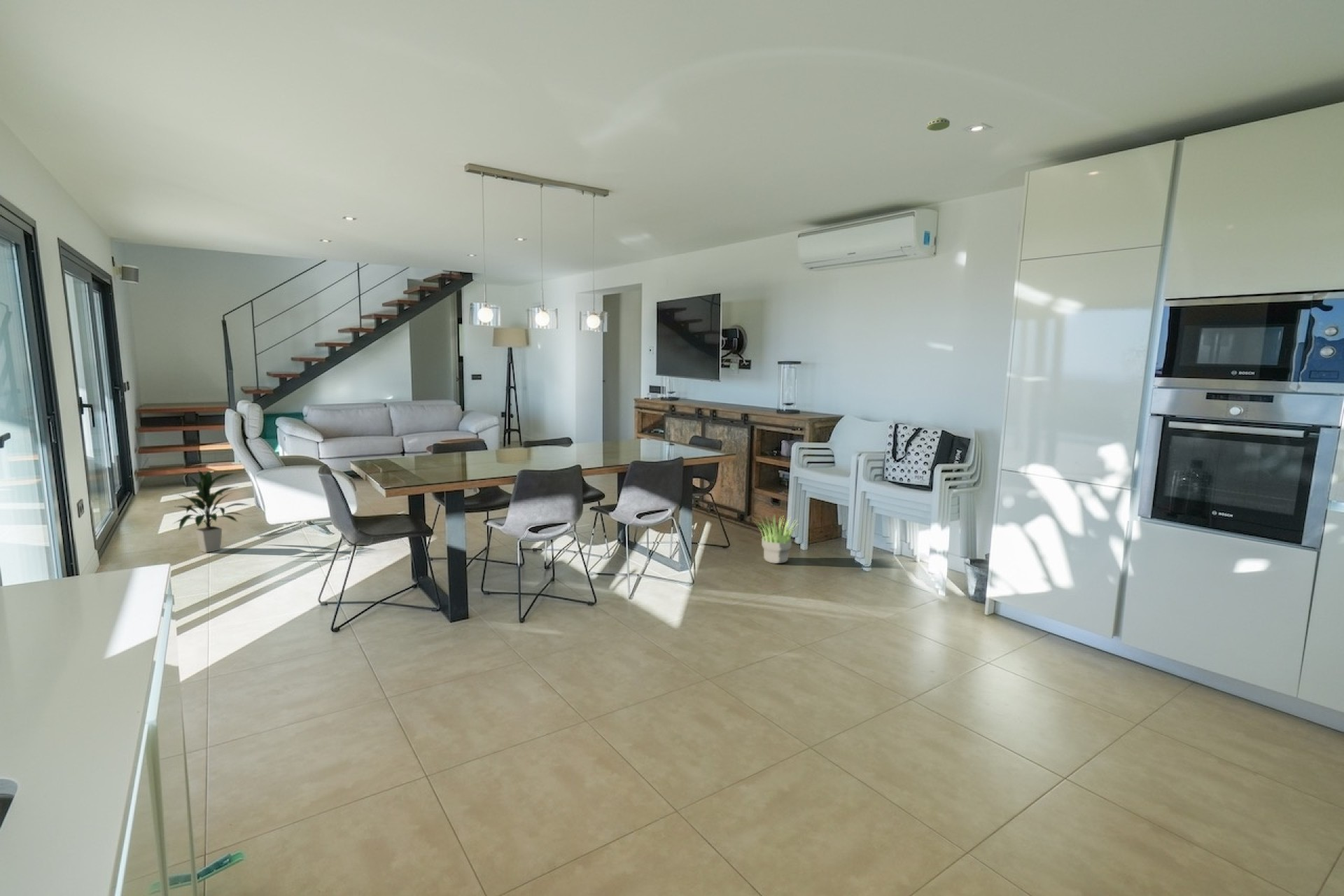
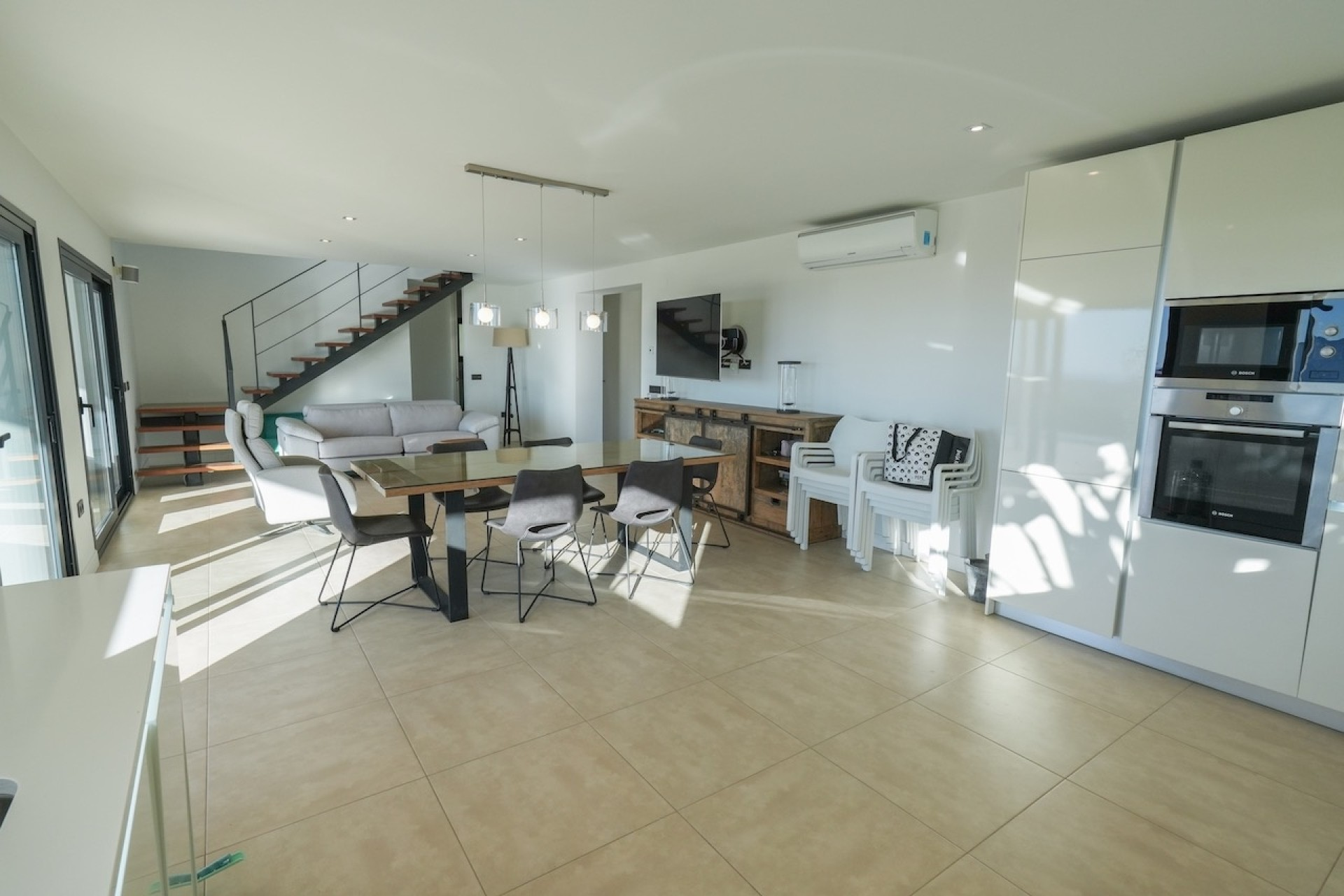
- smoke detector (938, 124)
- indoor plant (208, 509)
- potted plant (776, 540)
